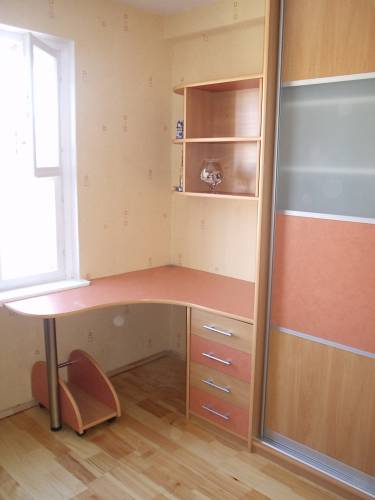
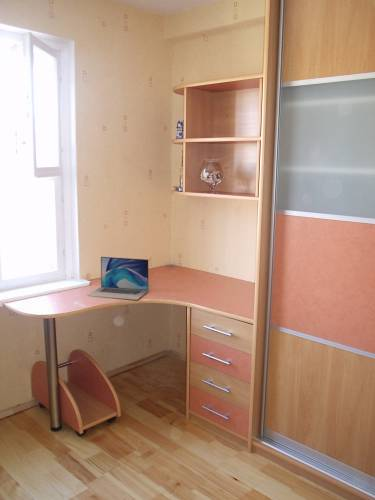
+ laptop (118, 277)
